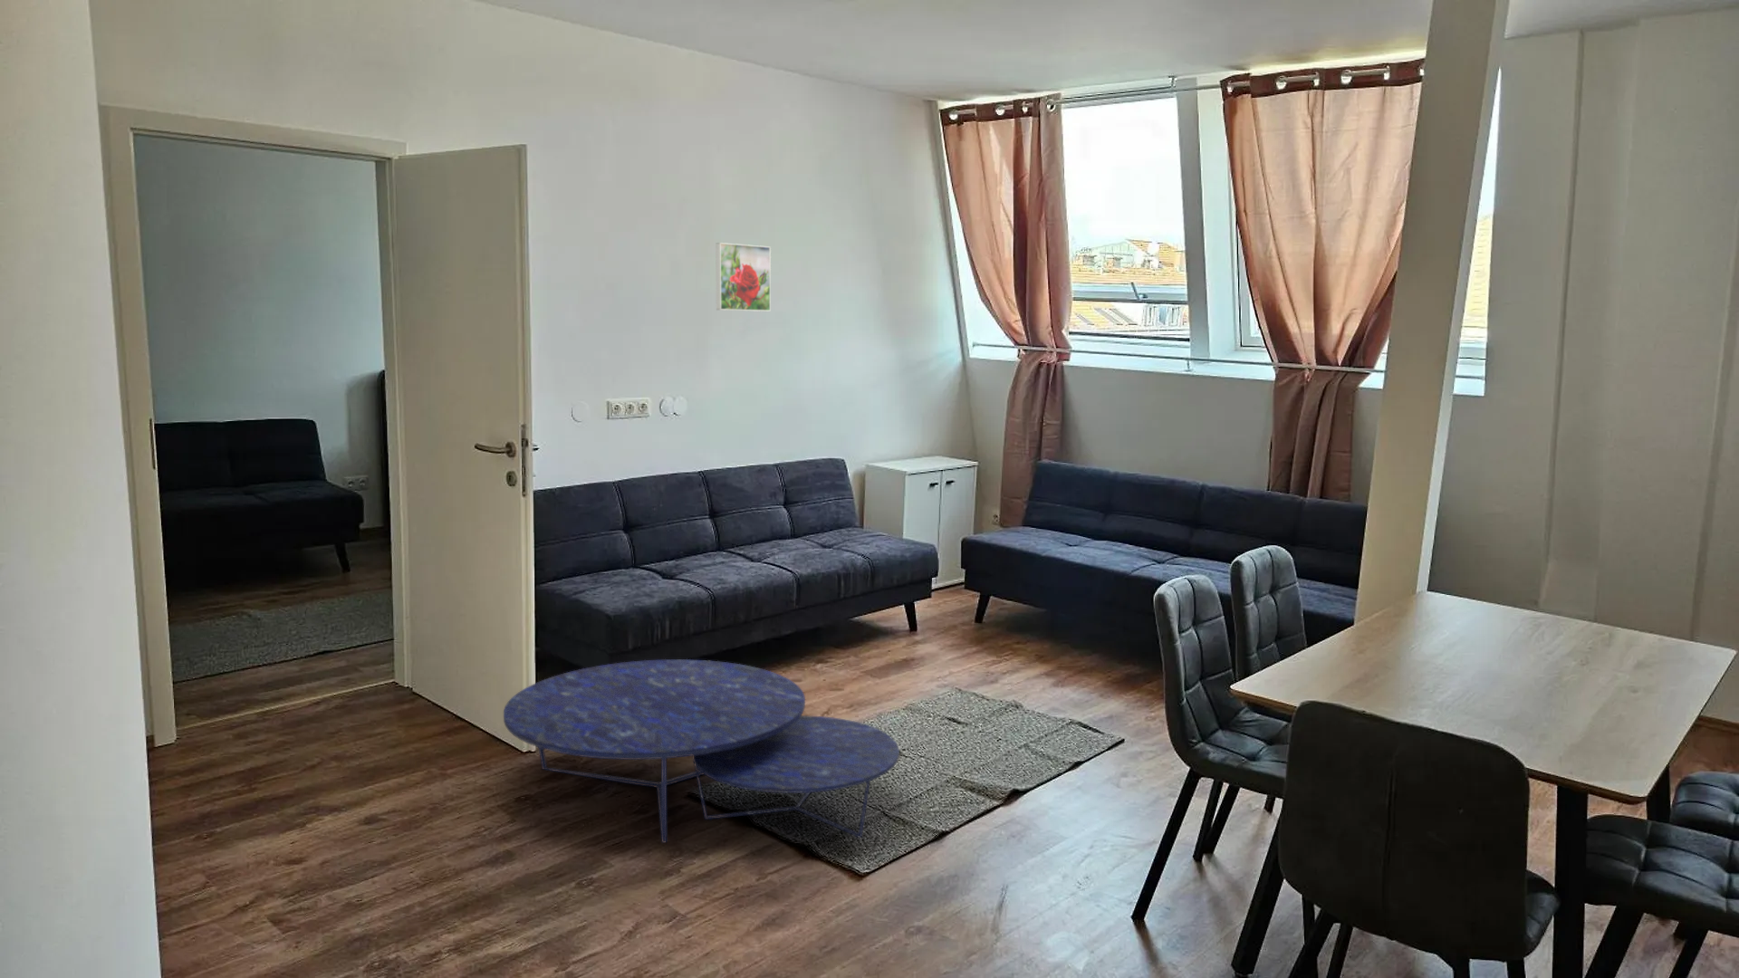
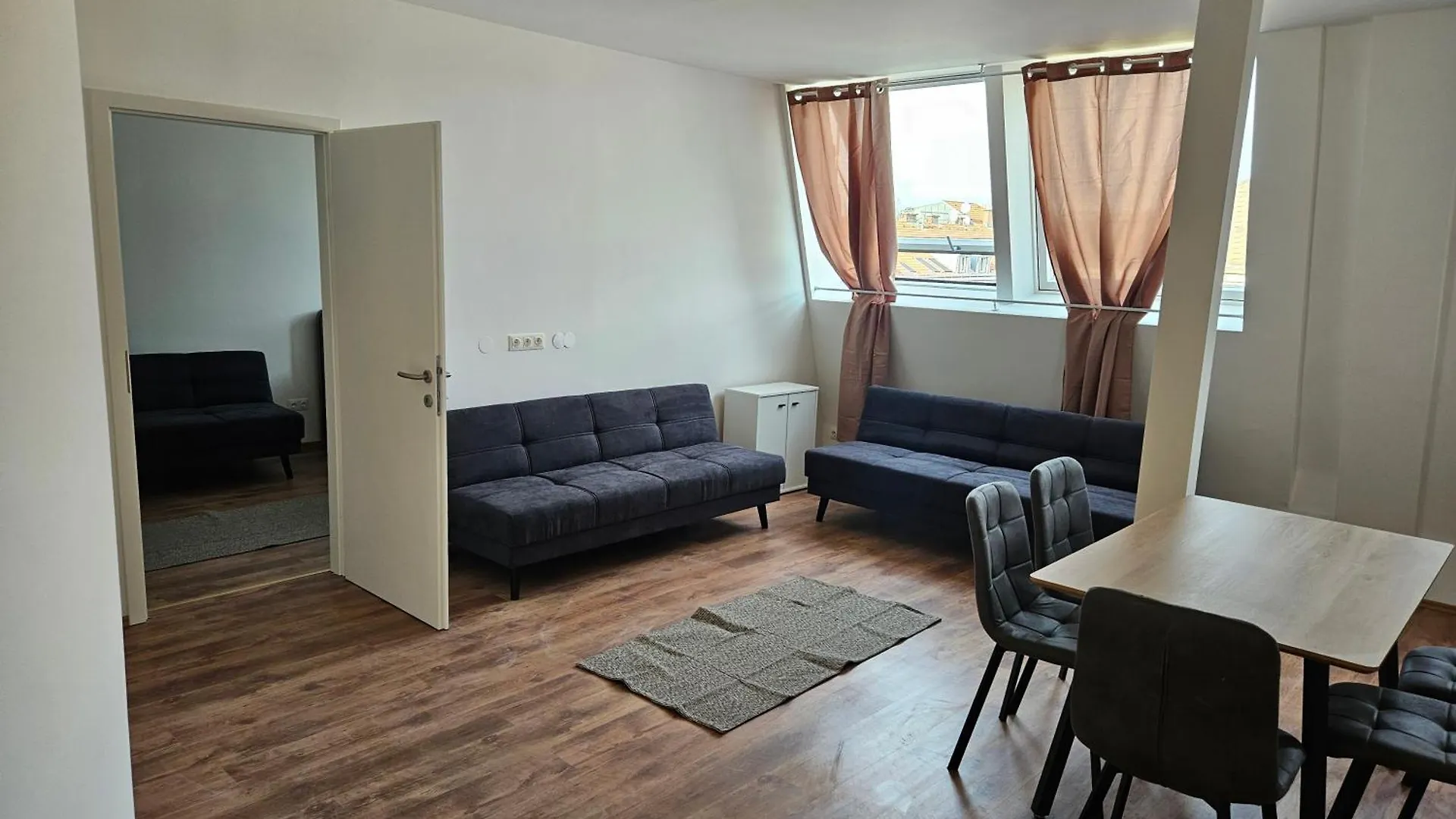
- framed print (744, 277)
- nesting table (690, 754)
